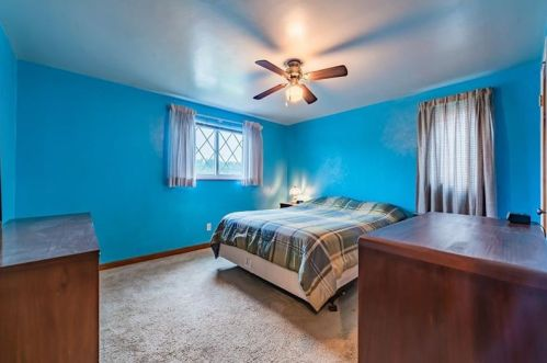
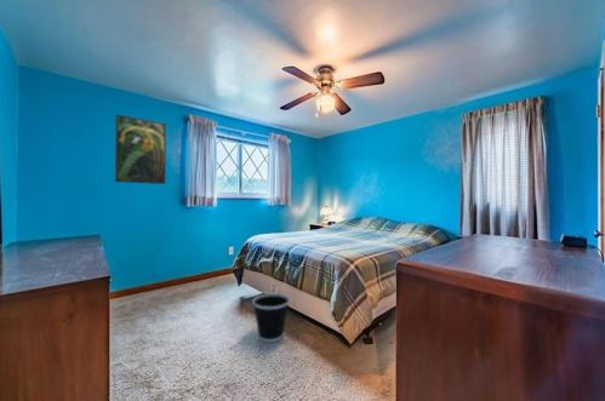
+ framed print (142, 150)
+ wastebasket (270, 317)
